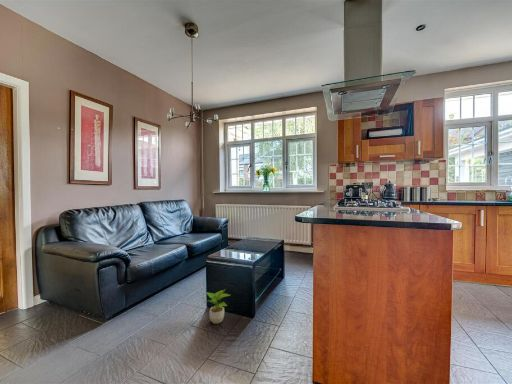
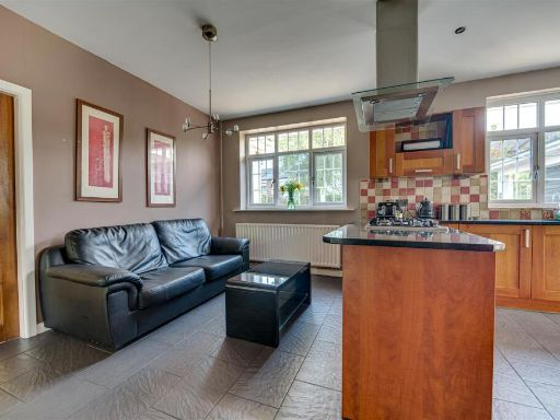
- potted plant (218, 303)
